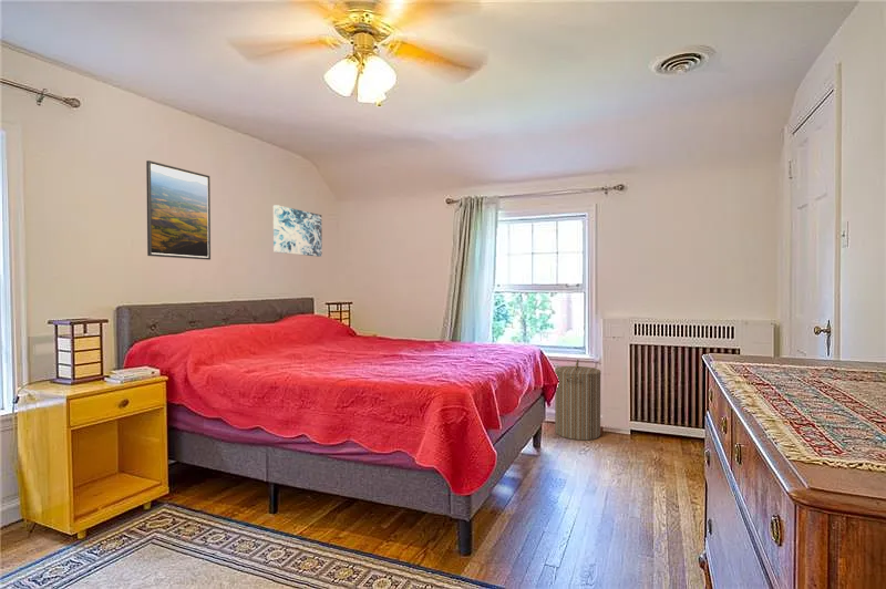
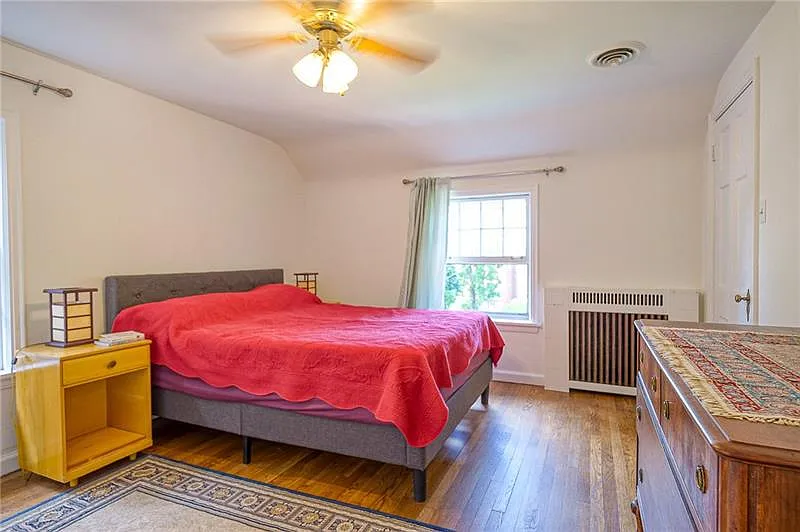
- laundry hamper (577, 396)
- wall art (298, 232)
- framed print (181, 213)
